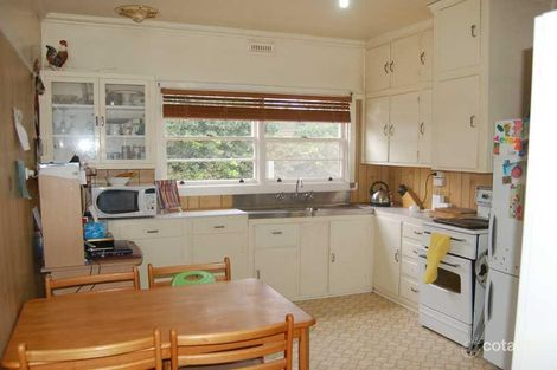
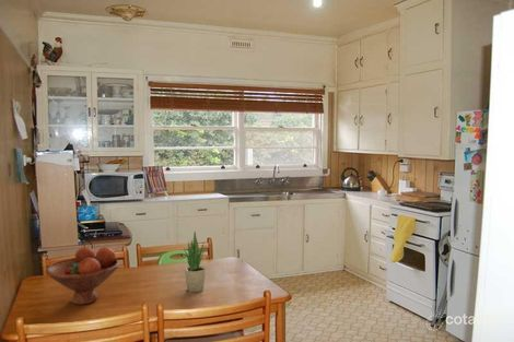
+ fruit bowl (83, 275)
+ potted plant (194, 260)
